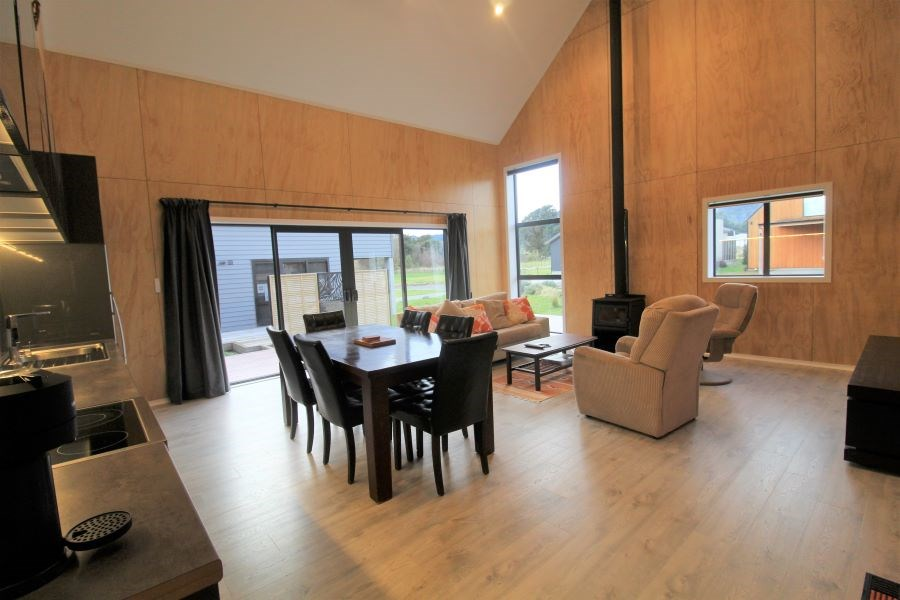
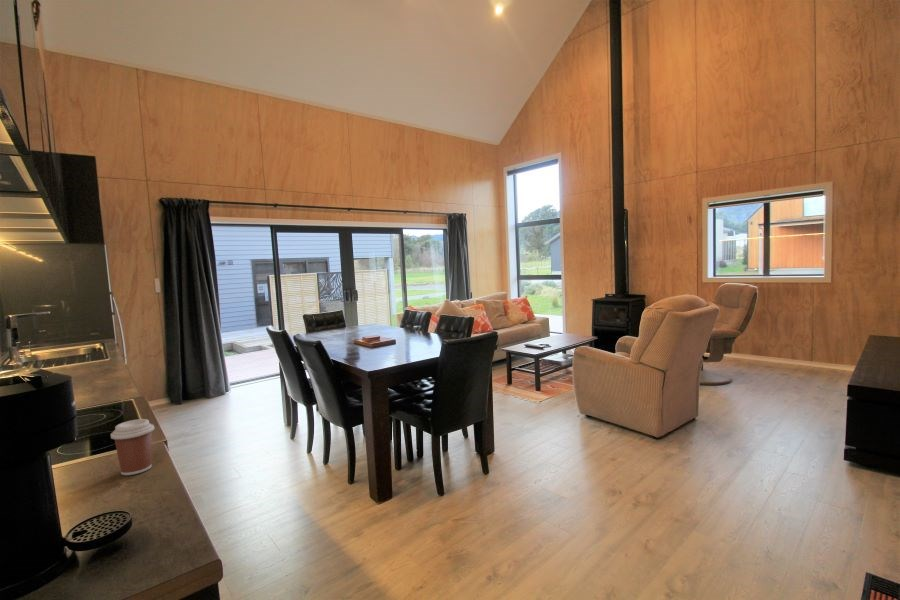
+ coffee cup (134, 446)
